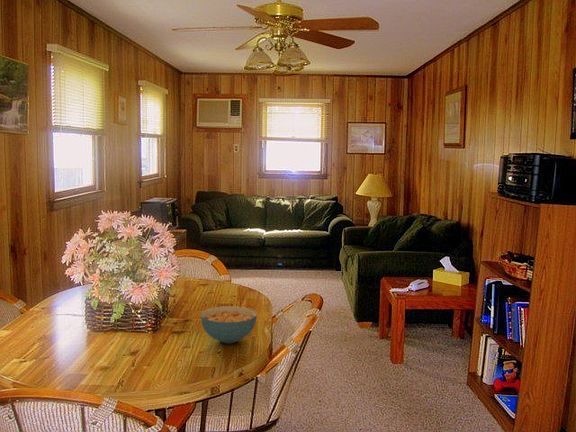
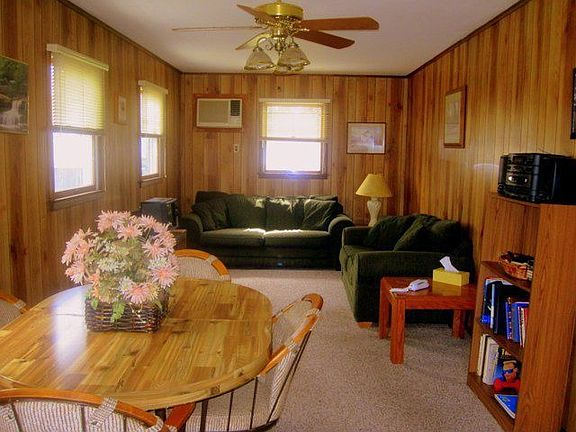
- cereal bowl (228, 327)
